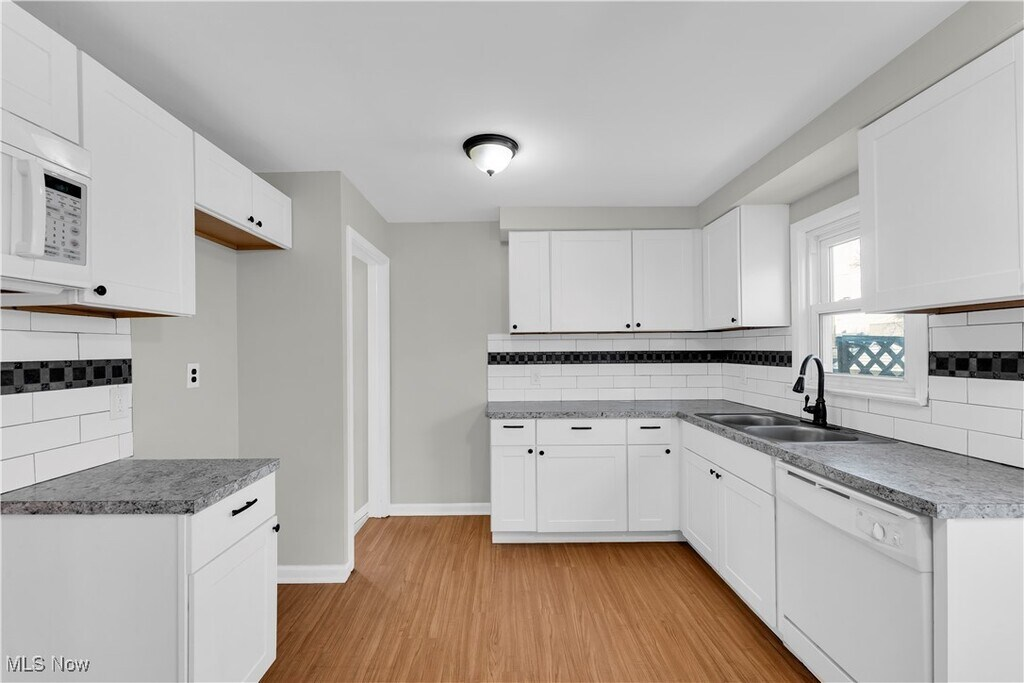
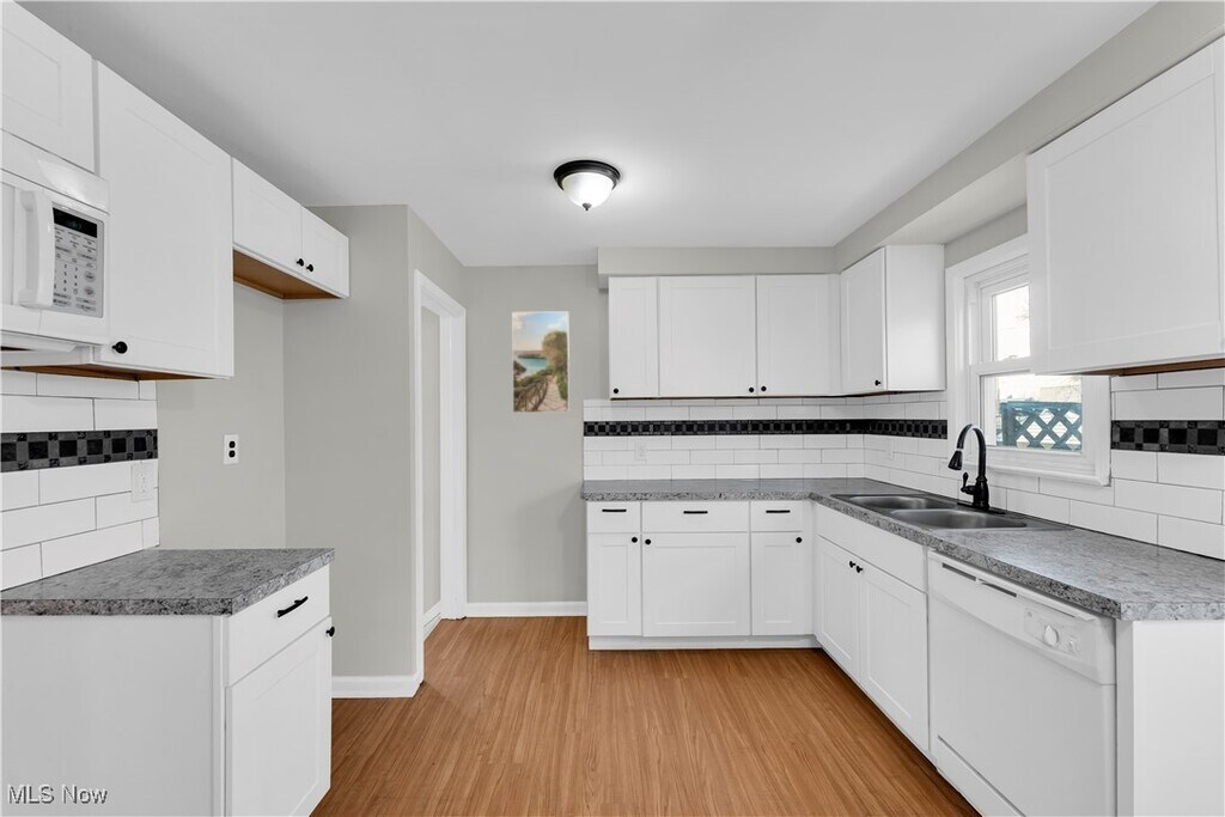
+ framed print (541, 361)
